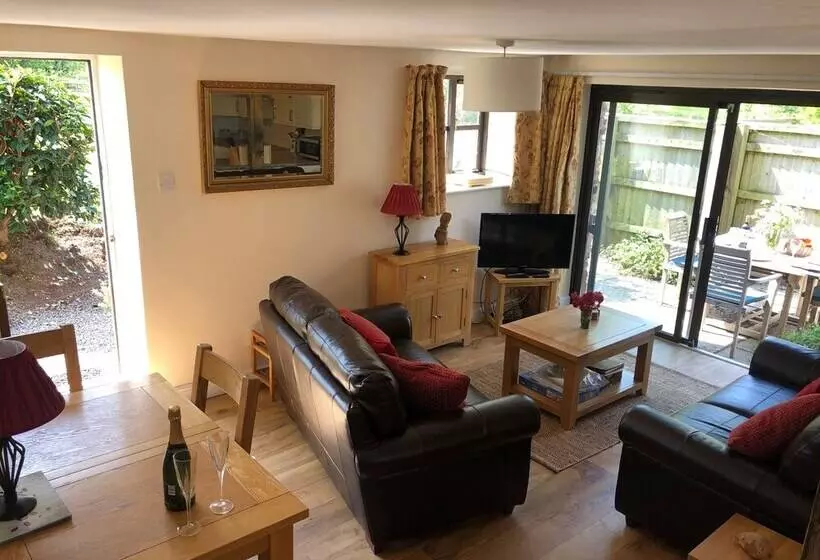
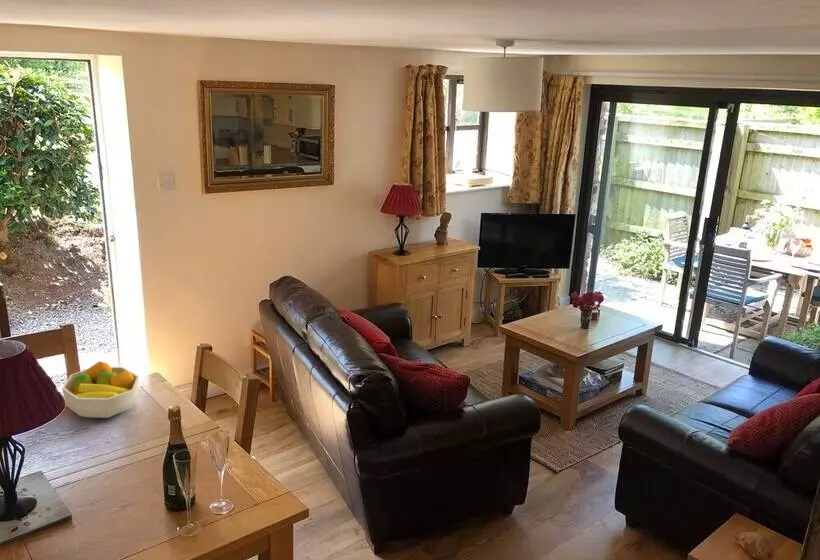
+ fruit bowl (102, 388)
